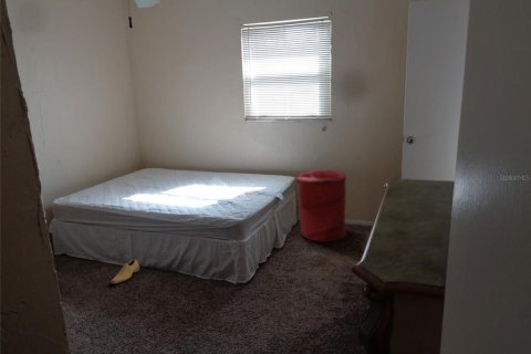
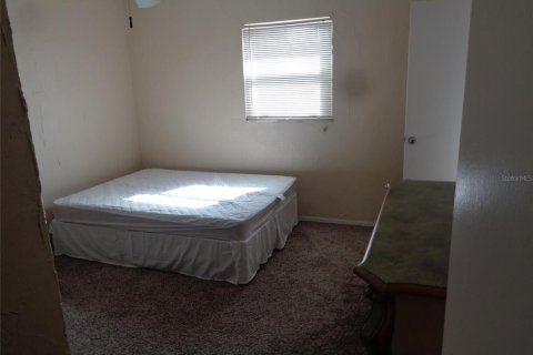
- shoe (125, 270)
- laundry hamper (321, 204)
